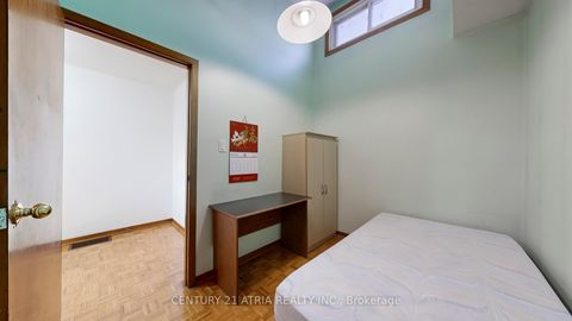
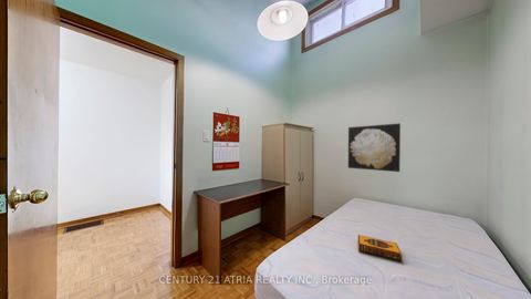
+ hardback book (377, 247)
+ wall art (372, 147)
